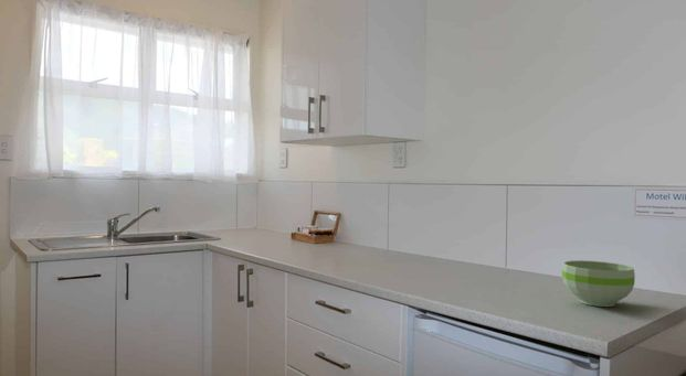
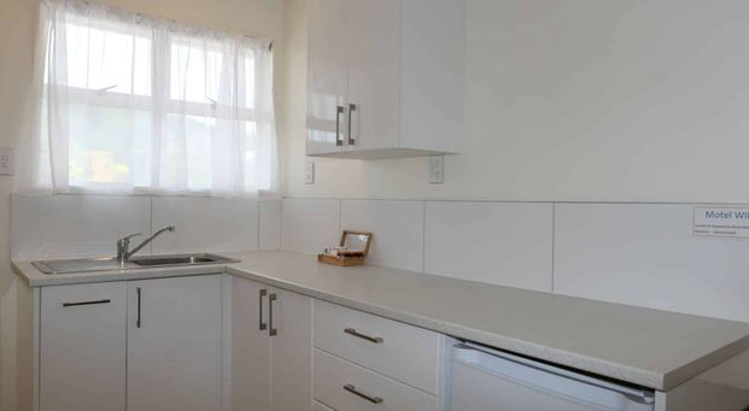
- bowl (597, 283)
